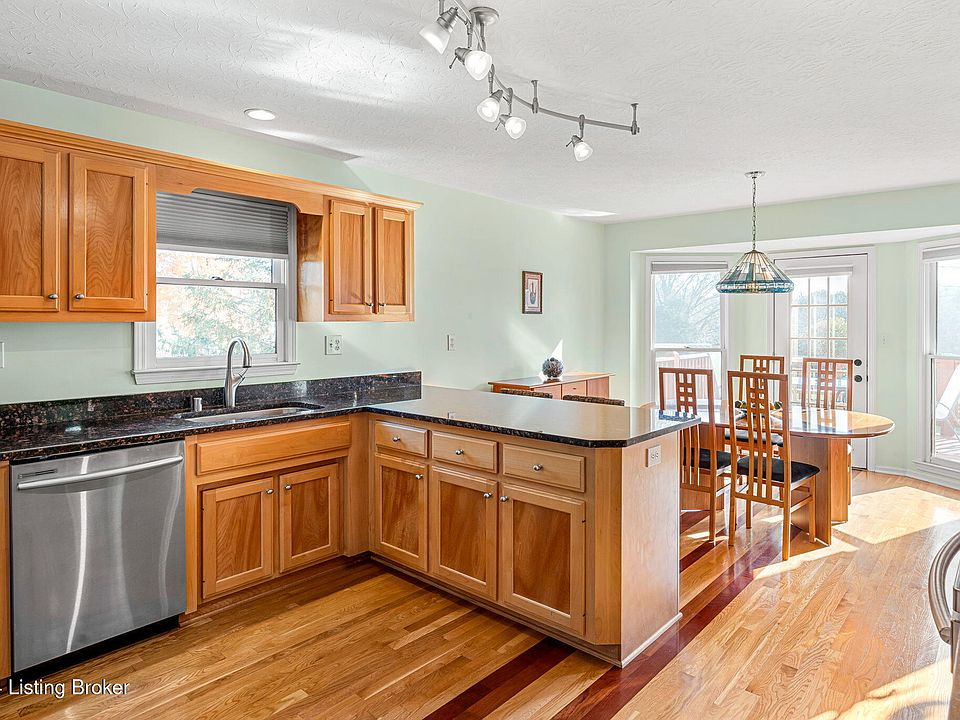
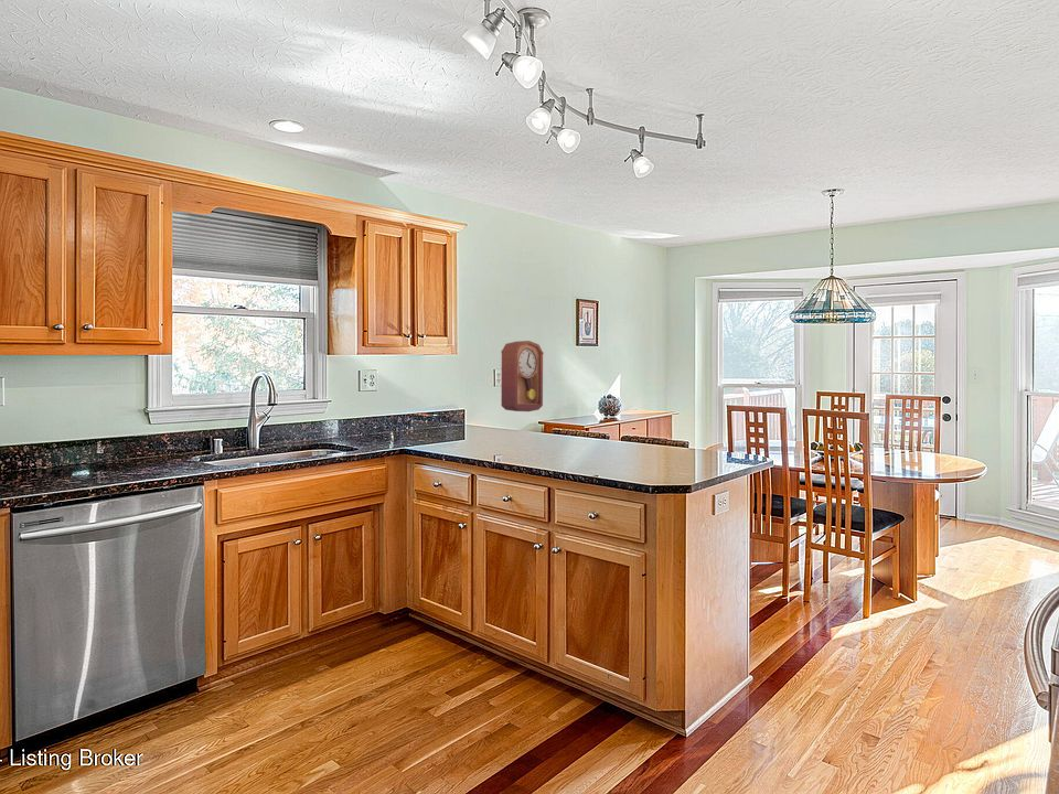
+ pendulum clock (522, 376)
